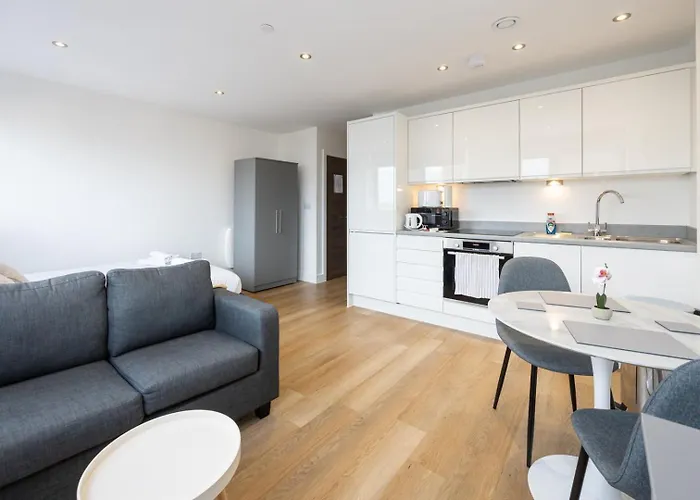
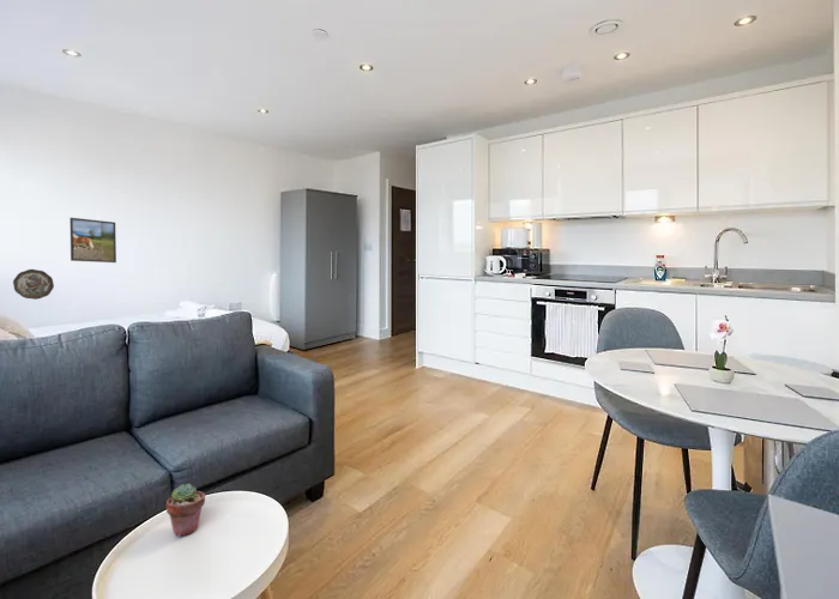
+ potted succulent (186, 507)
+ decorative plate (34, 284)
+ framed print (93, 241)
